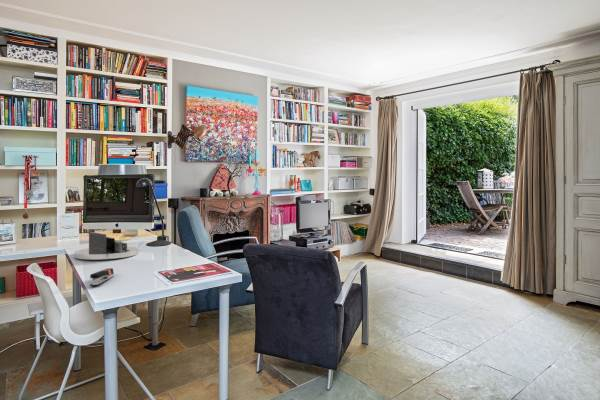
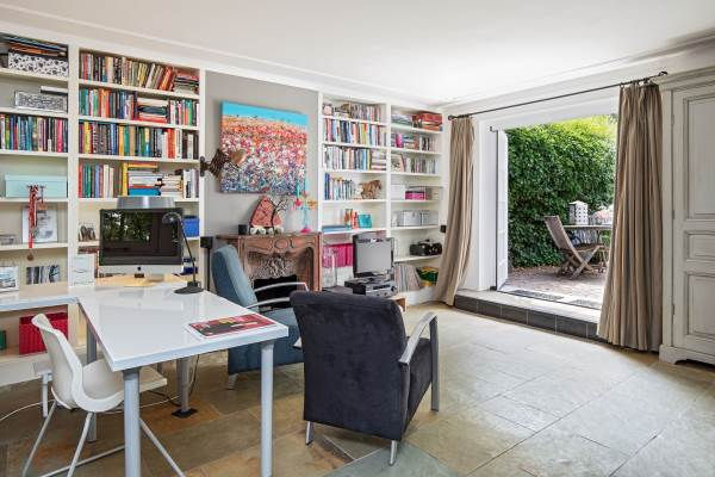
- desk organizer (107, 243)
- stapler (102, 275)
